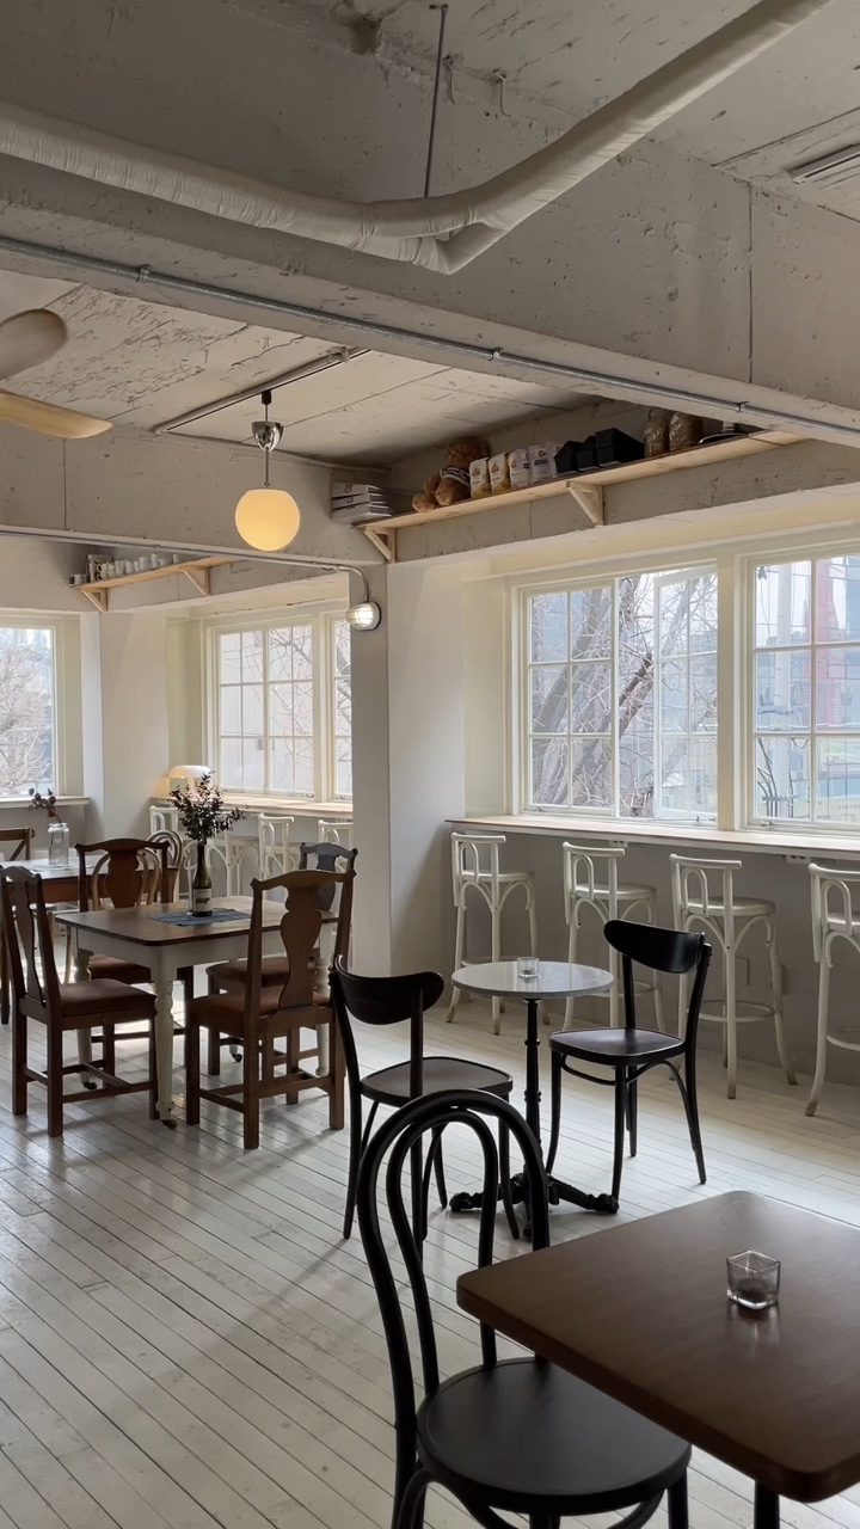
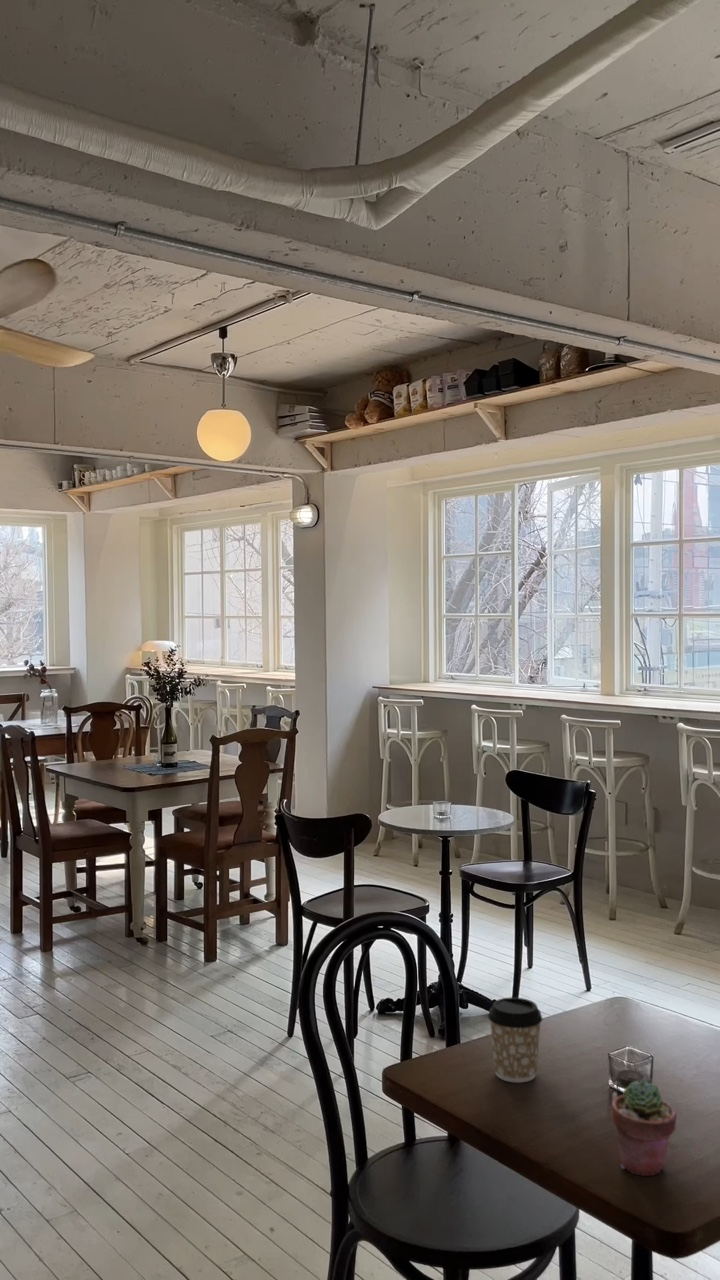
+ potted succulent (643, 1124)
+ coffee cup (515, 1039)
